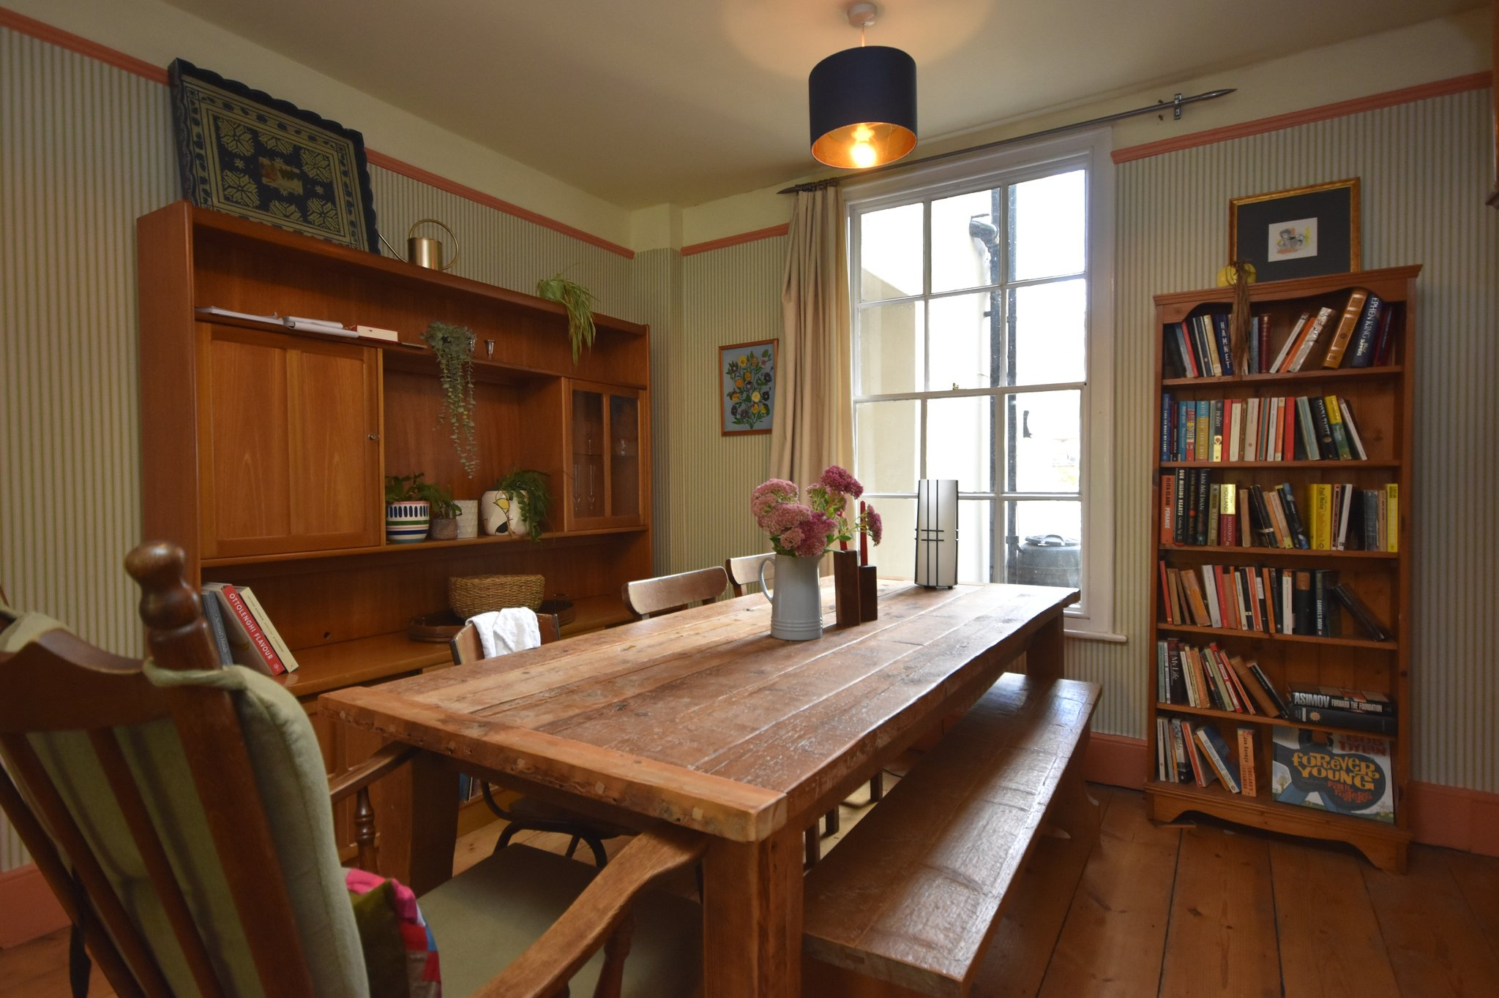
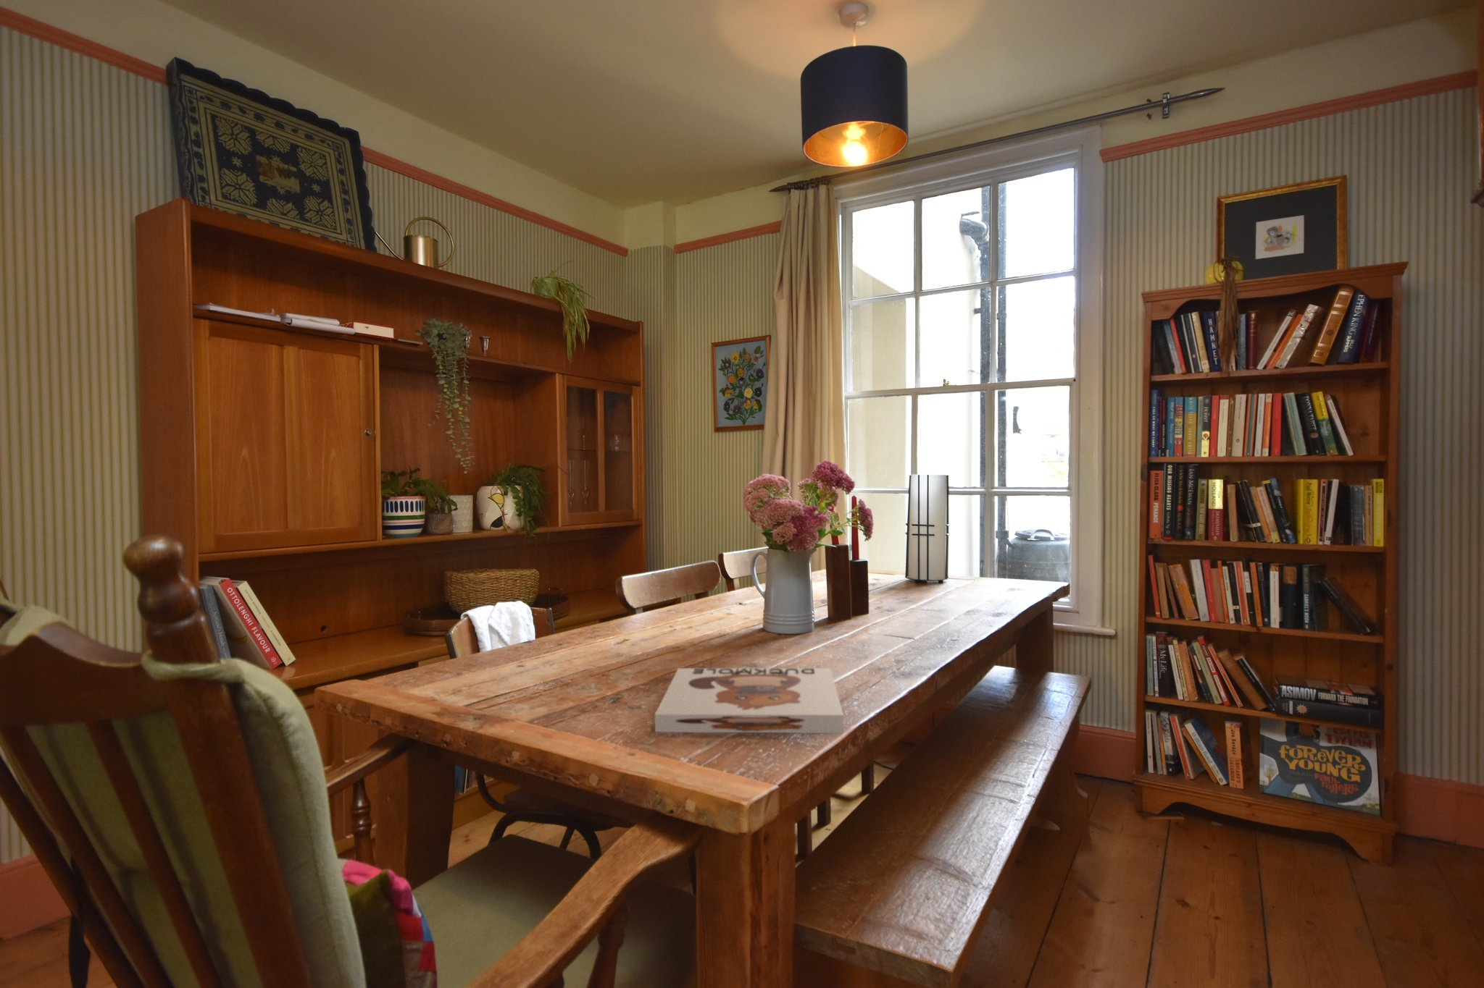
+ board game (751, 696)
